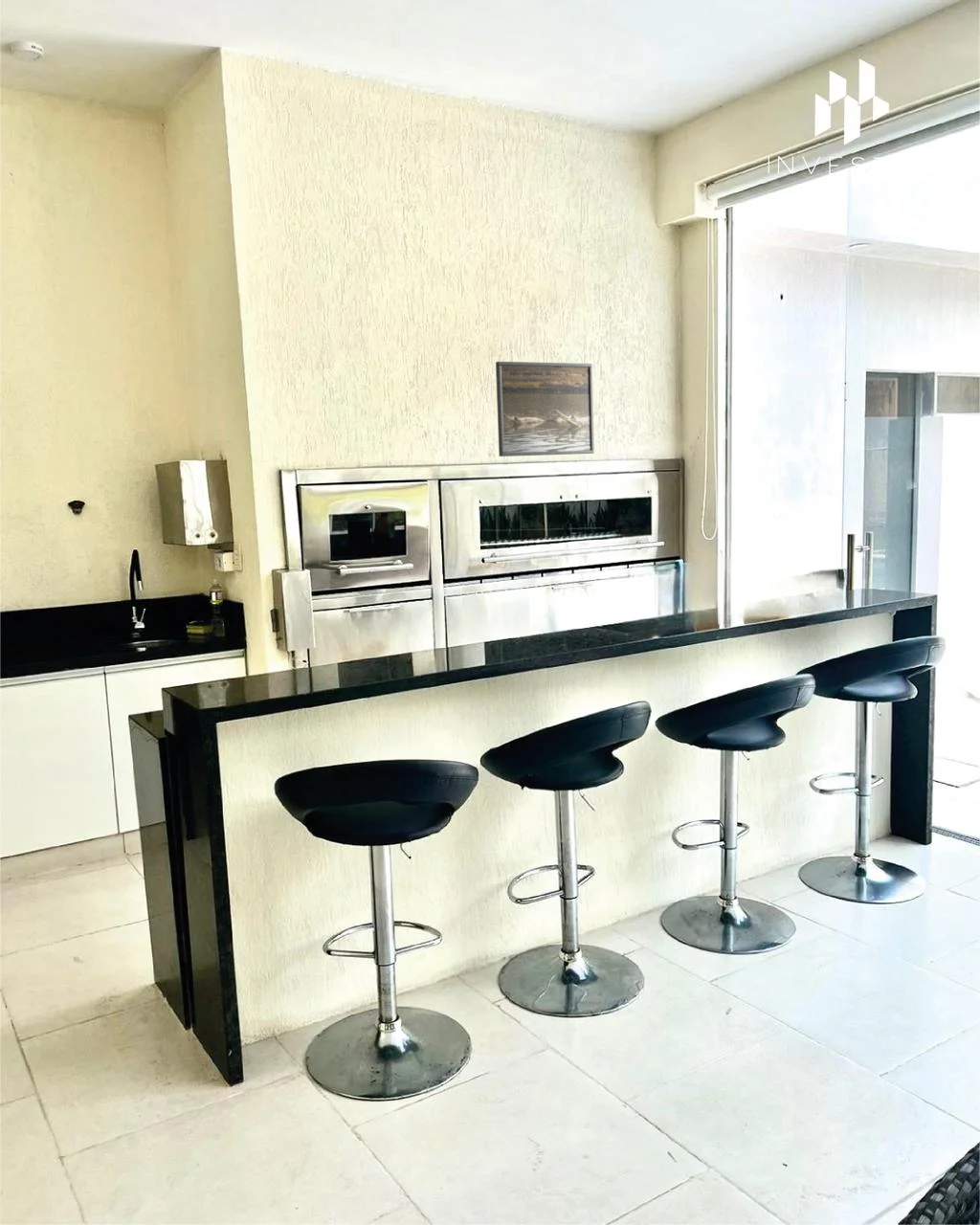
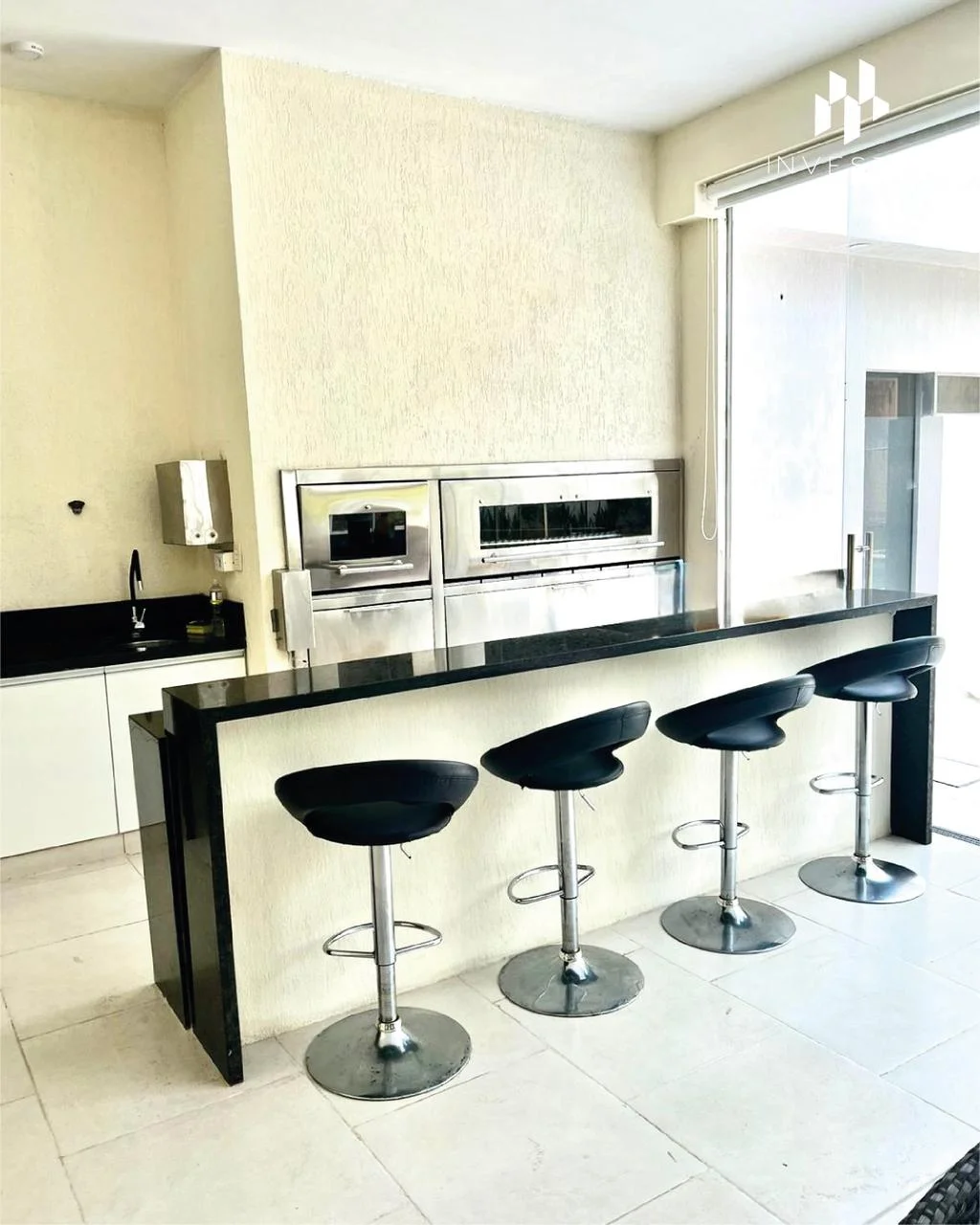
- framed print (546, 409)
